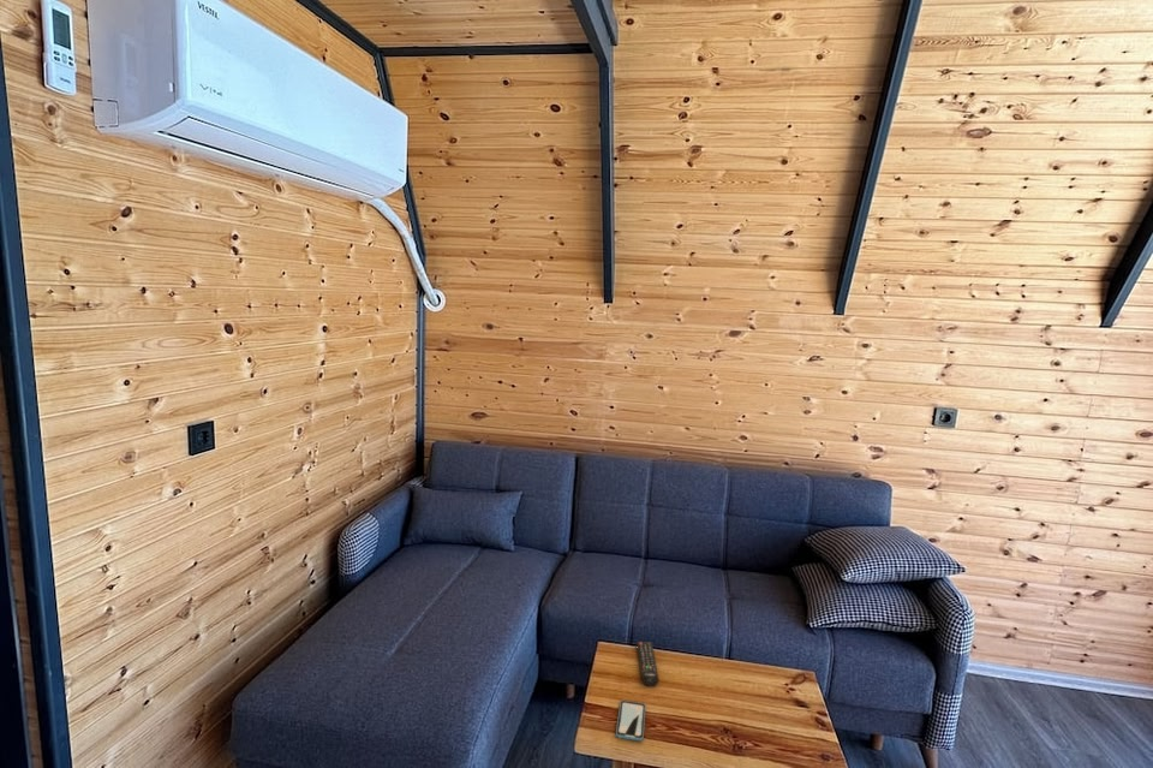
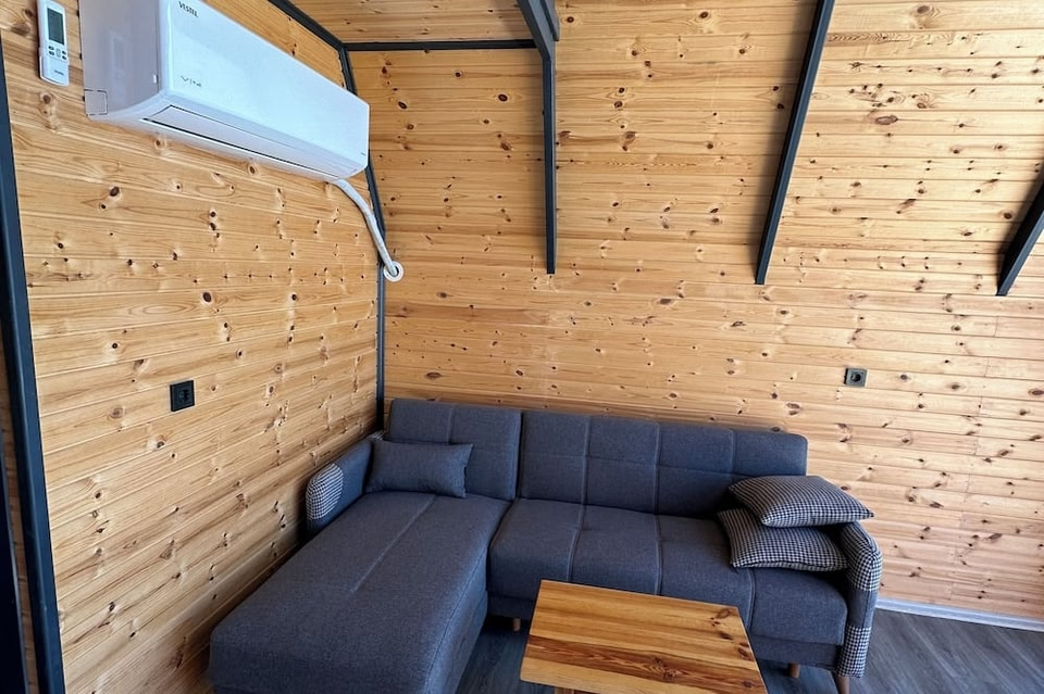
- remote control (646, 661)
- smartphone (631, 719)
